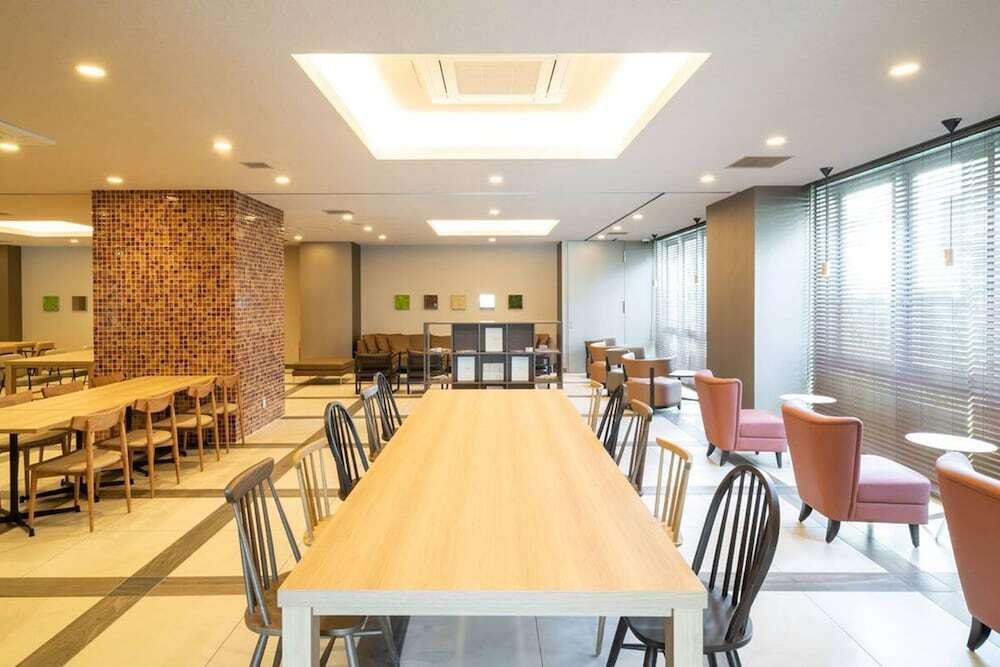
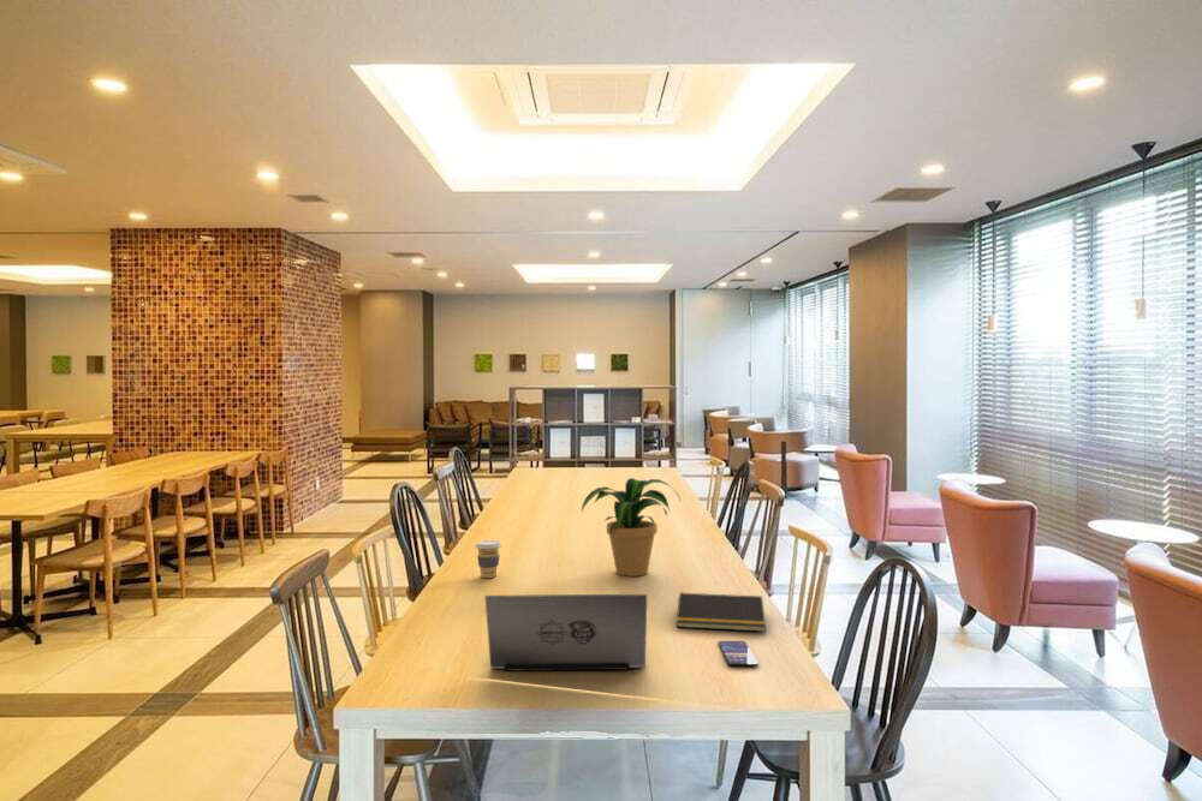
+ coffee cup (488, 558)
+ potted plant (632, 526)
+ laptop (569, 618)
+ smartphone (737, 652)
+ notepad (720, 610)
